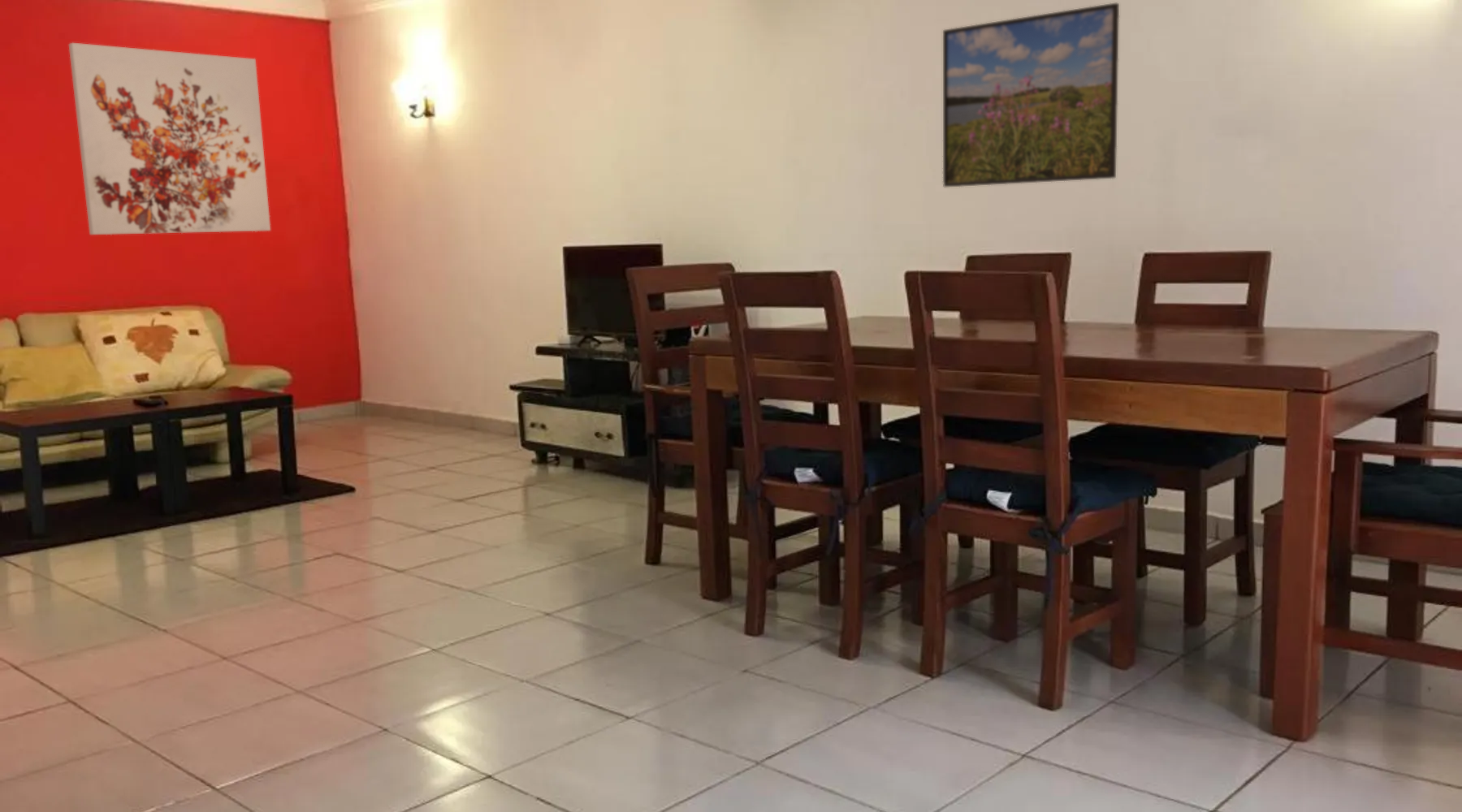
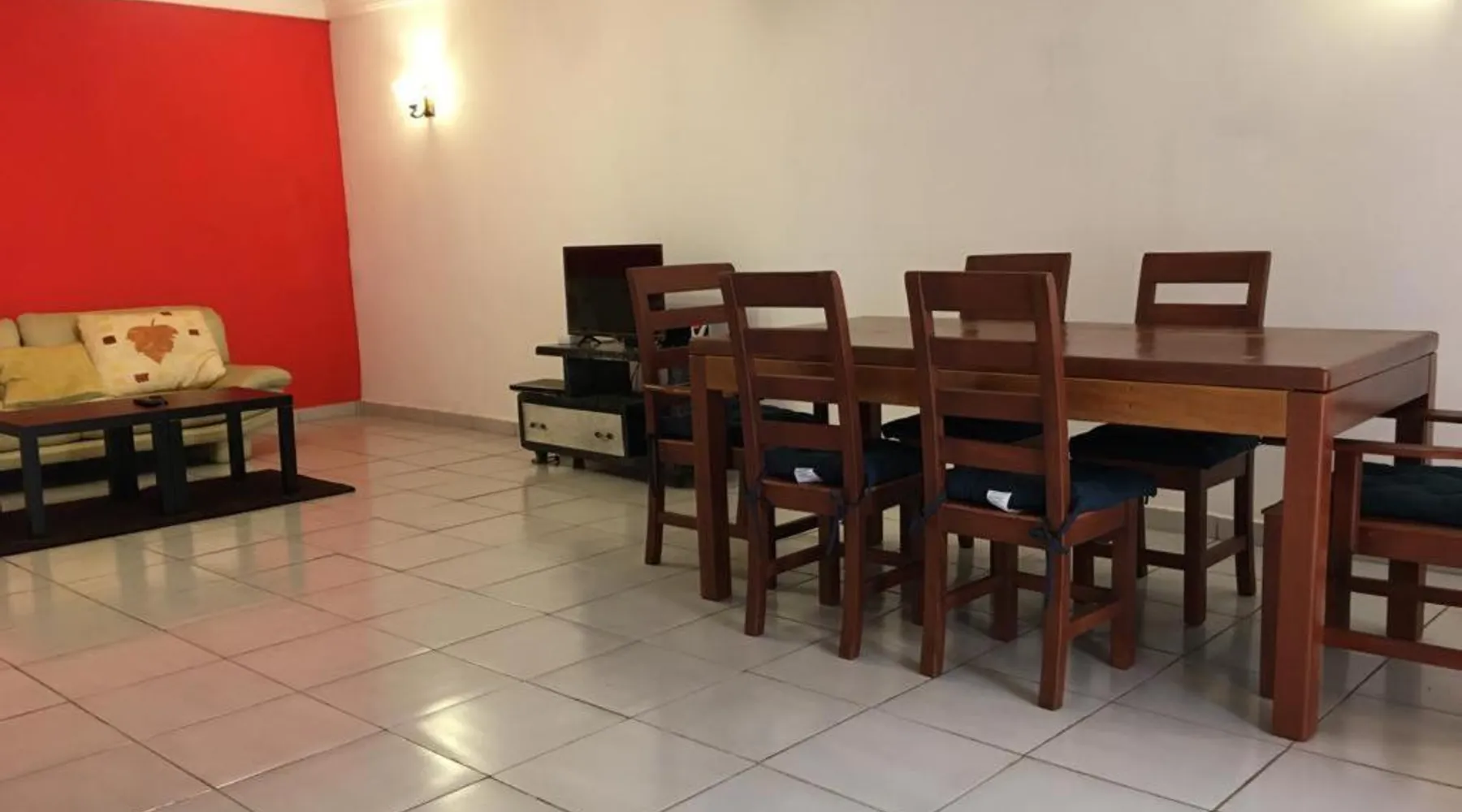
- wall art (175, 143)
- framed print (1025, 101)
